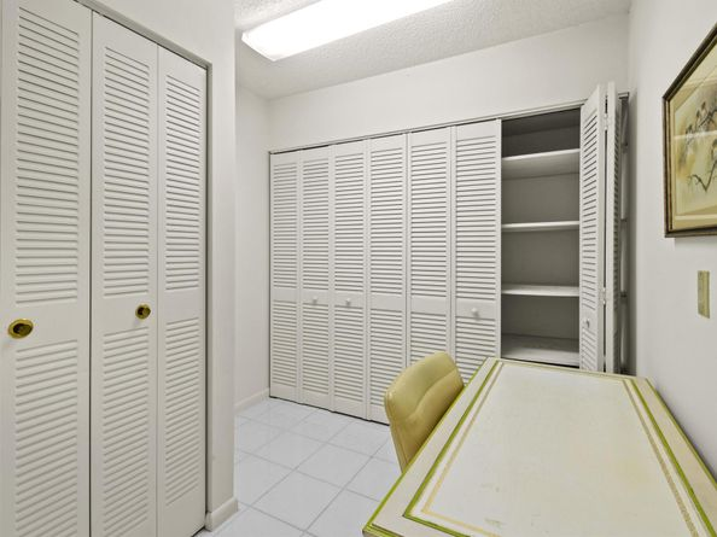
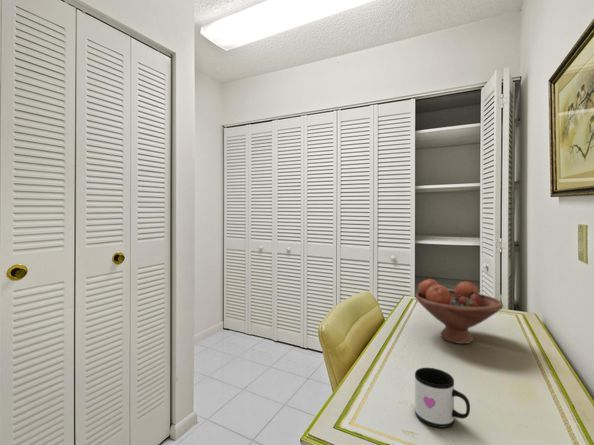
+ fruit bowl (456, 310)
+ mug (441, 398)
